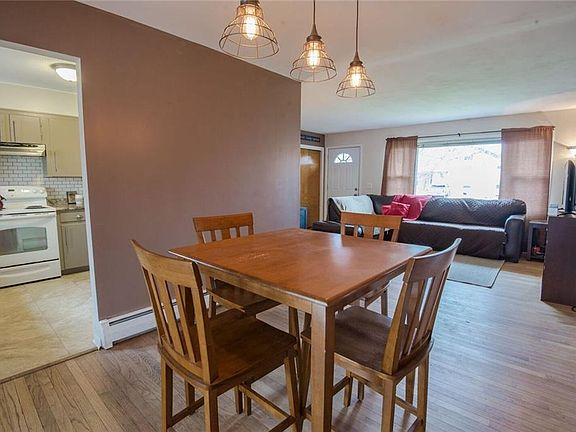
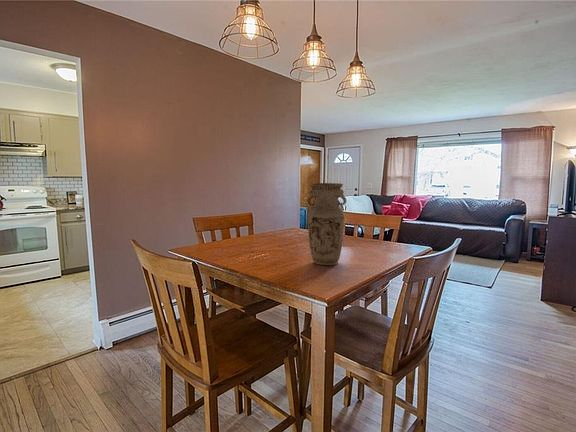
+ vase (325, 223)
